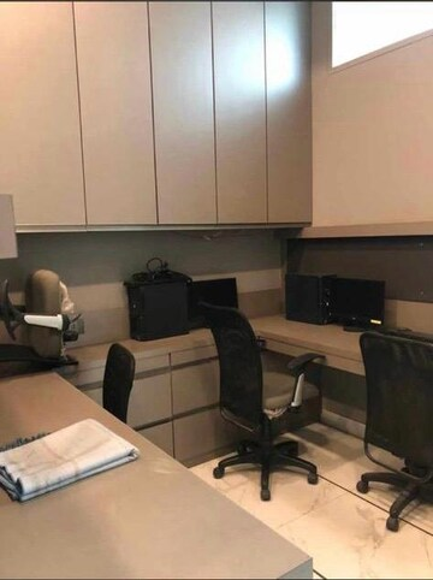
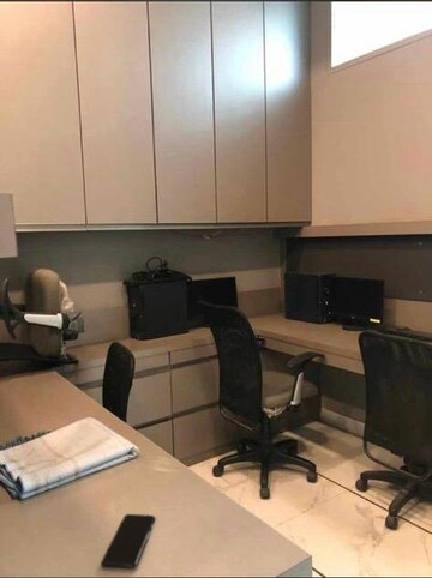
+ smartphone (130, 538)
